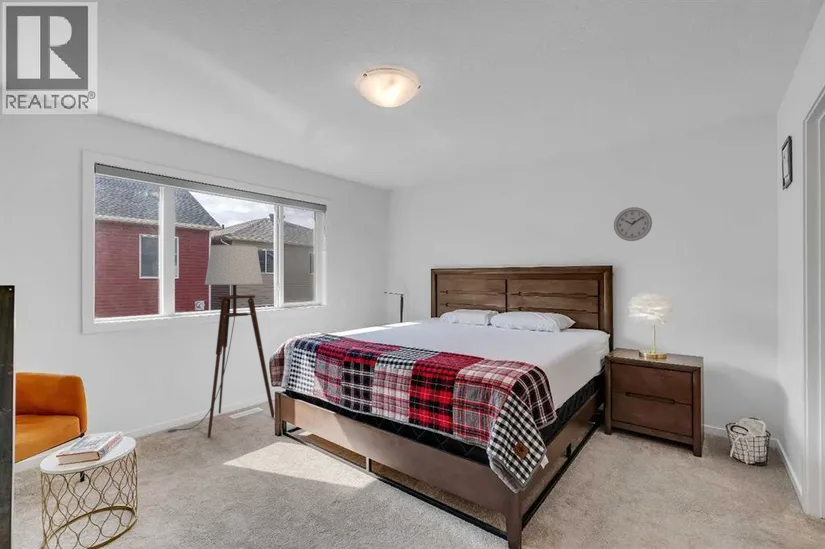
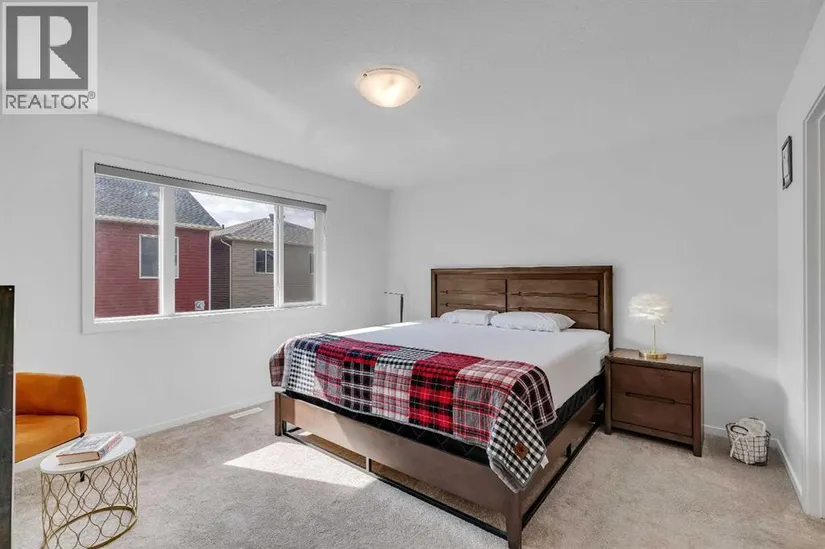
- wall clock (632, 224)
- floor lamp (221, 335)
